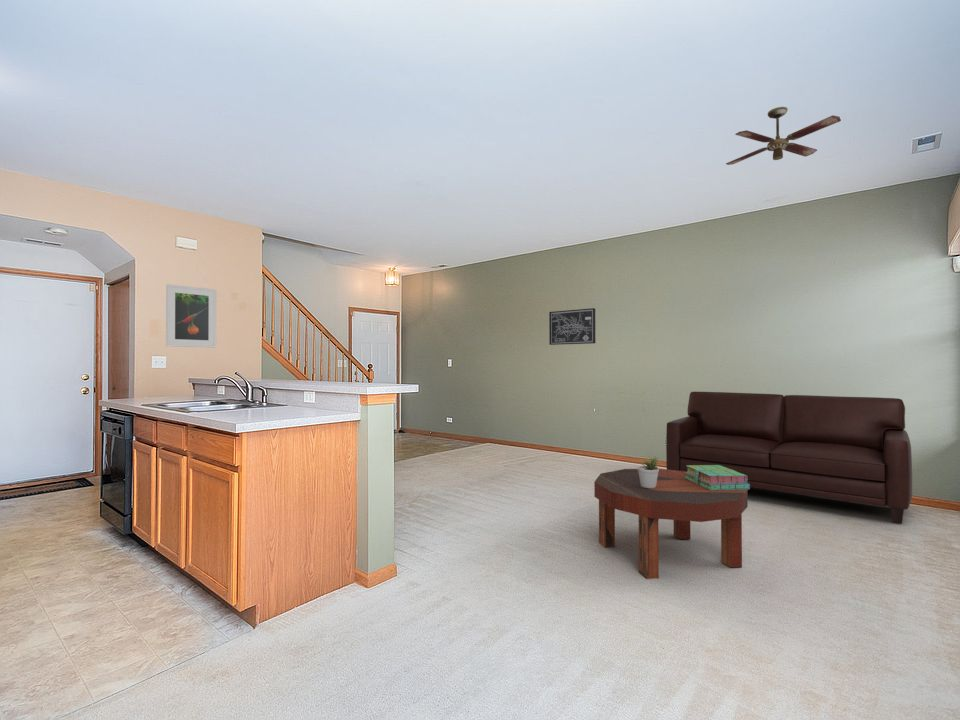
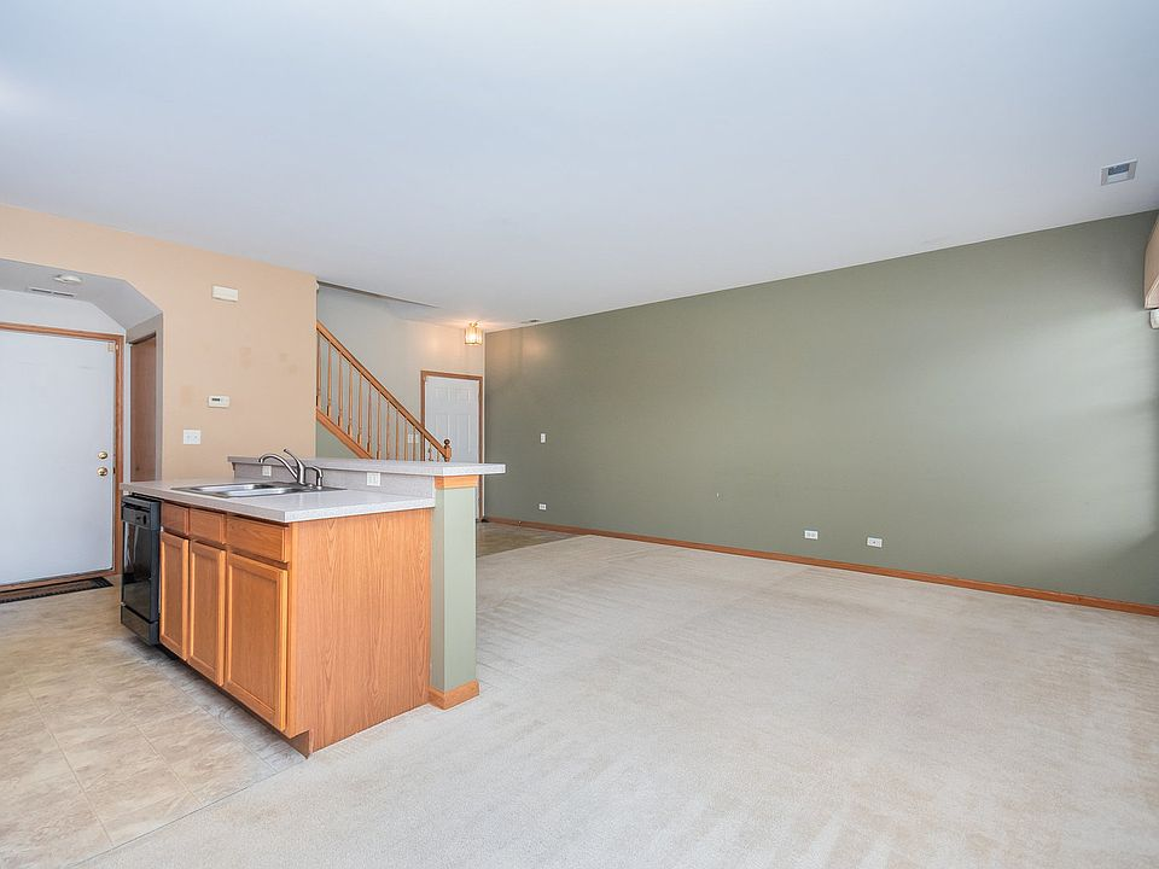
- stack of books (715, 476)
- potted plant (648, 470)
- ceiling fan (777, 135)
- wall art (571, 327)
- coffee table (668, 518)
- sofa (778, 444)
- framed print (192, 317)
